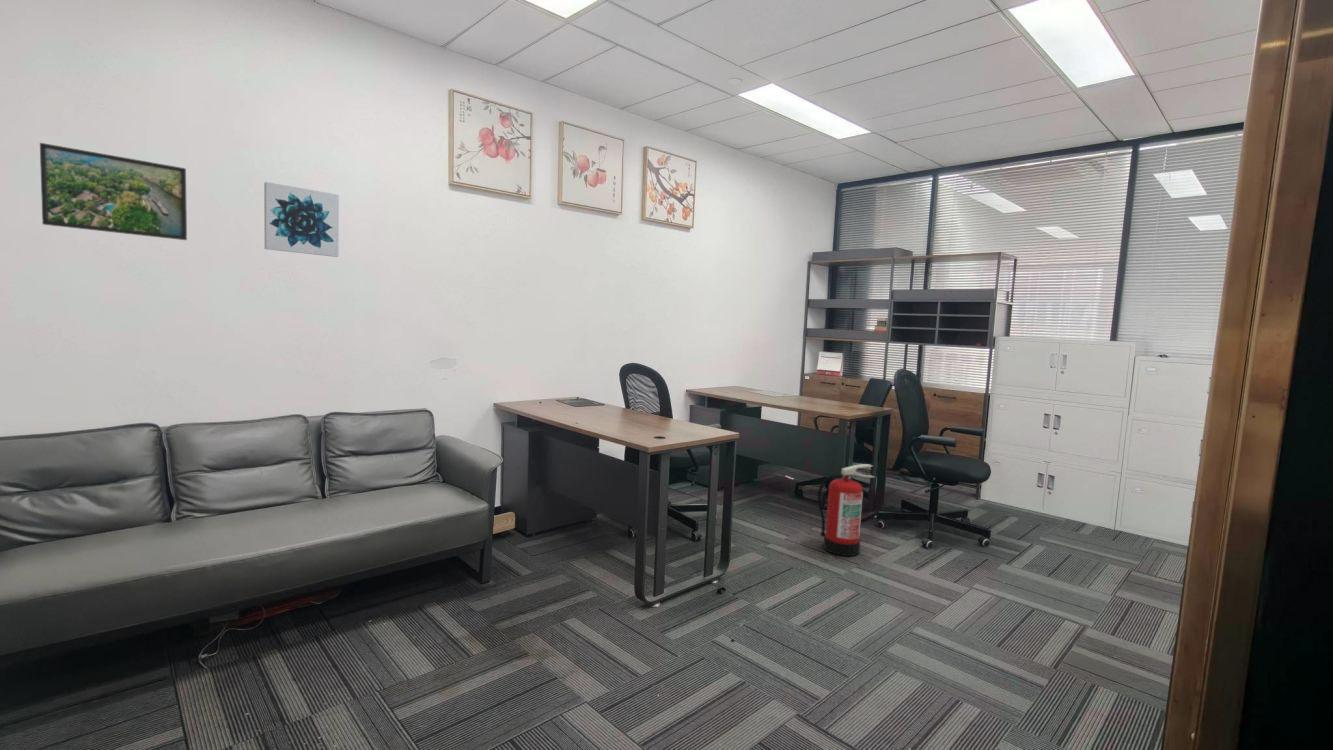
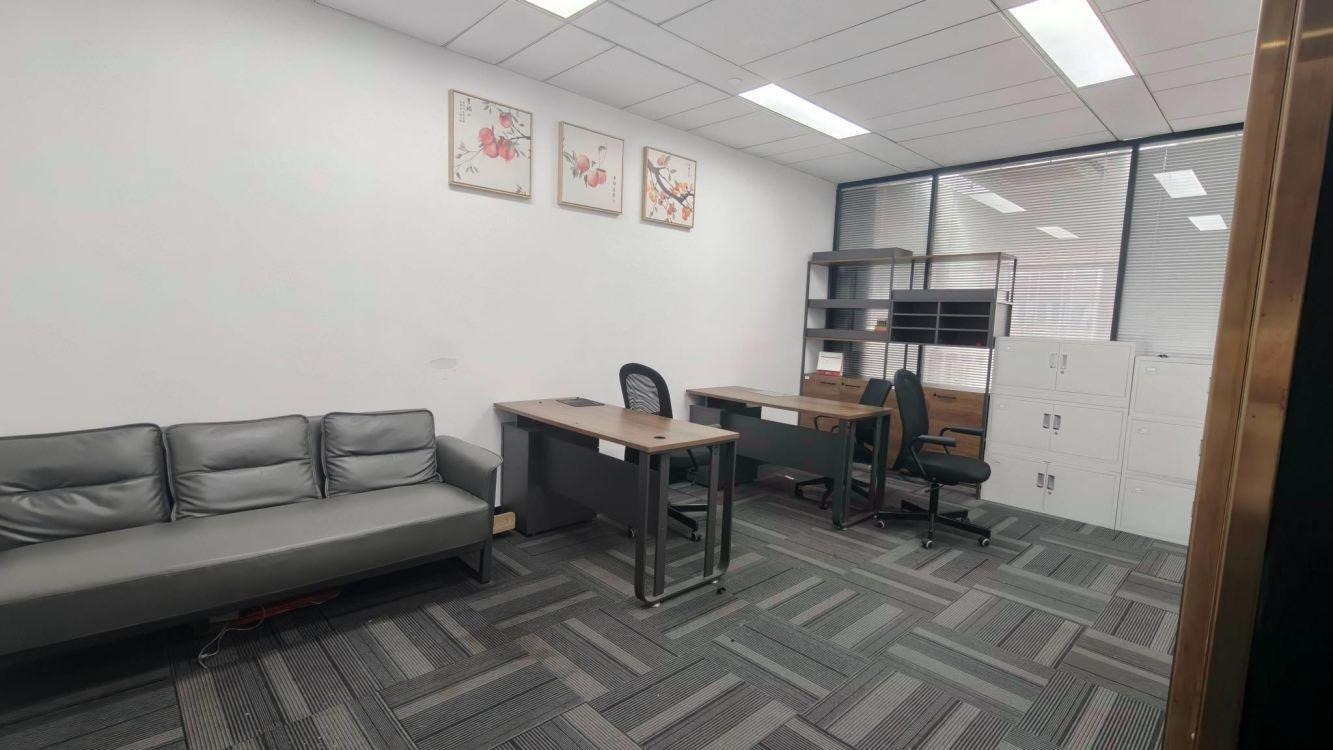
- wall art (302, 221)
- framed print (118, 194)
- fire extinguisher (844, 507)
